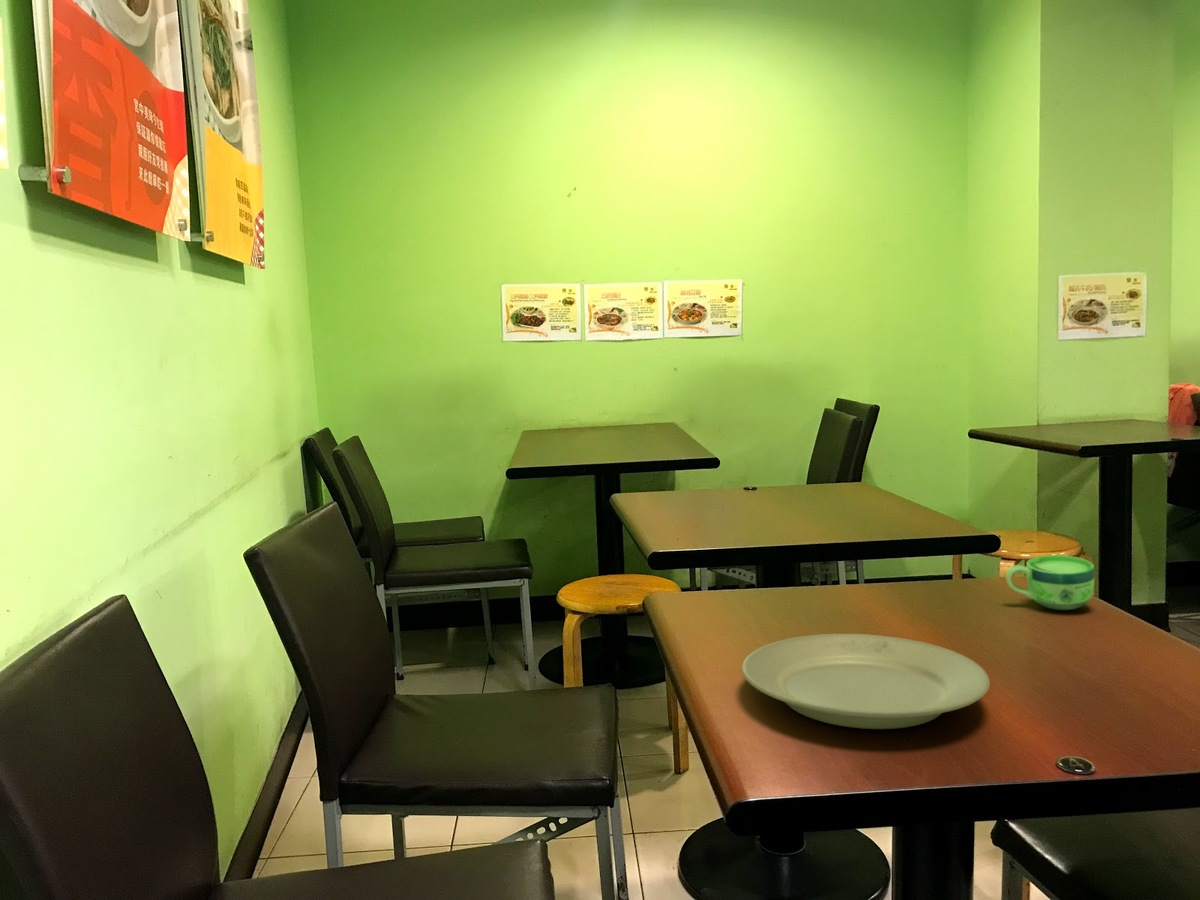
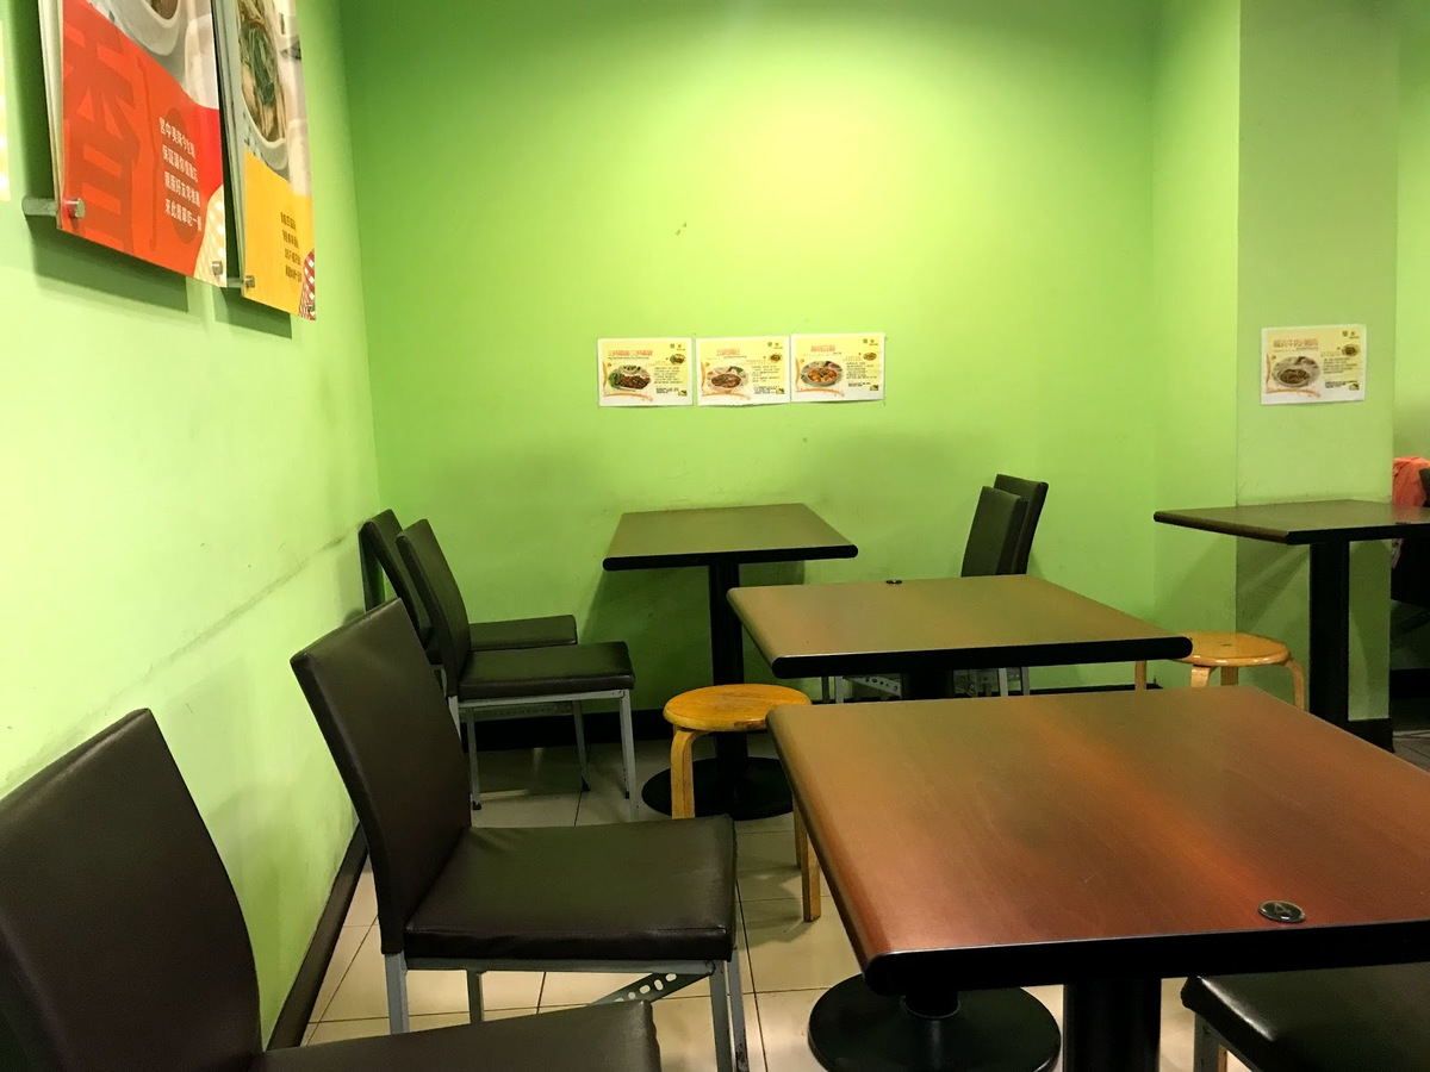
- plate (861, 683)
- cup (1050, 584)
